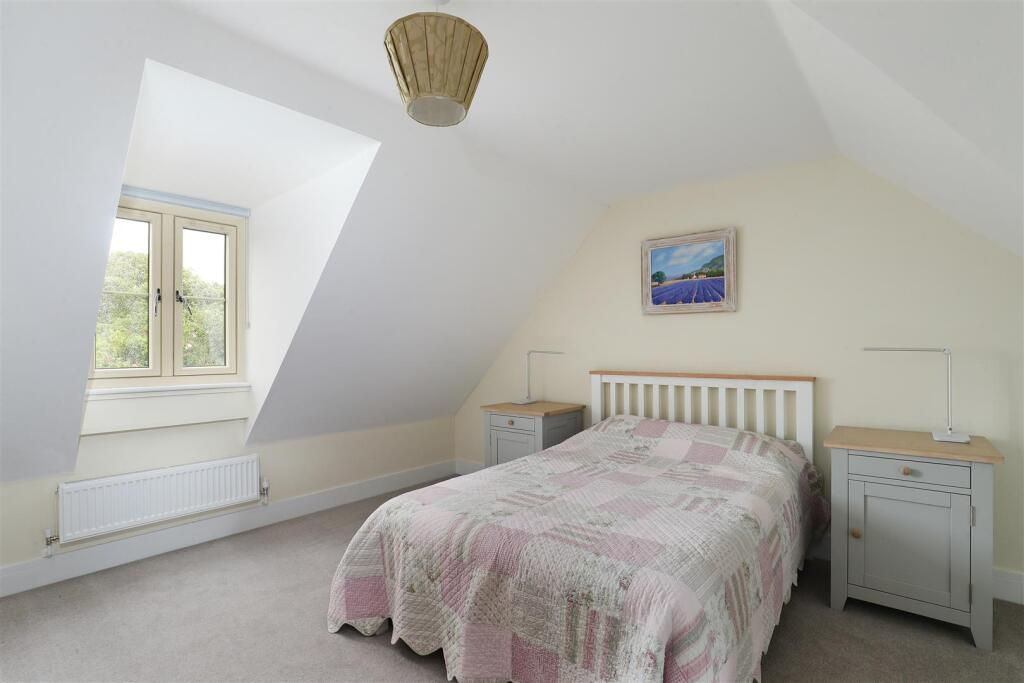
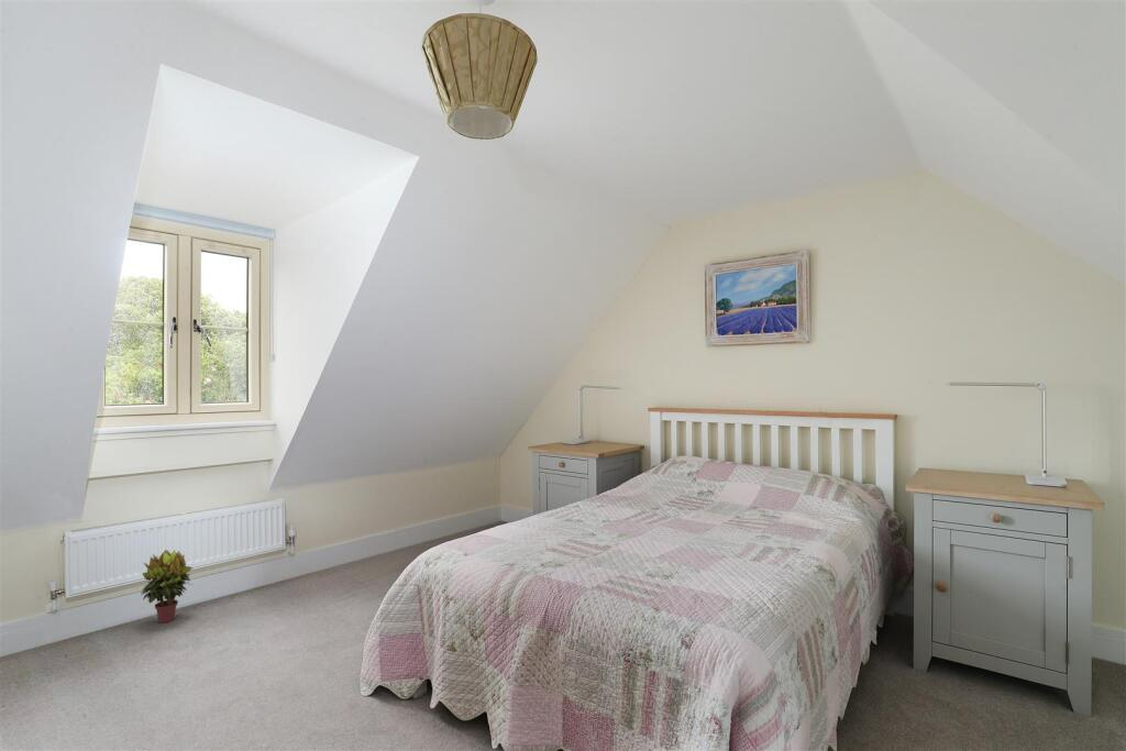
+ potted plant (167, 585)
